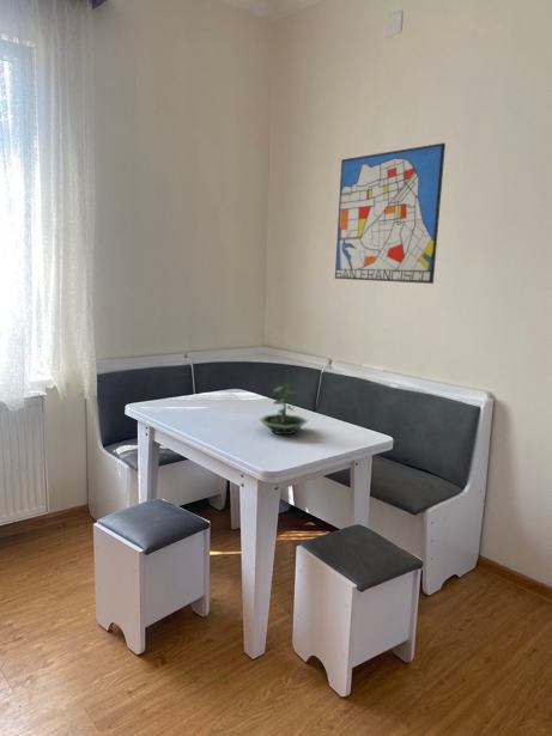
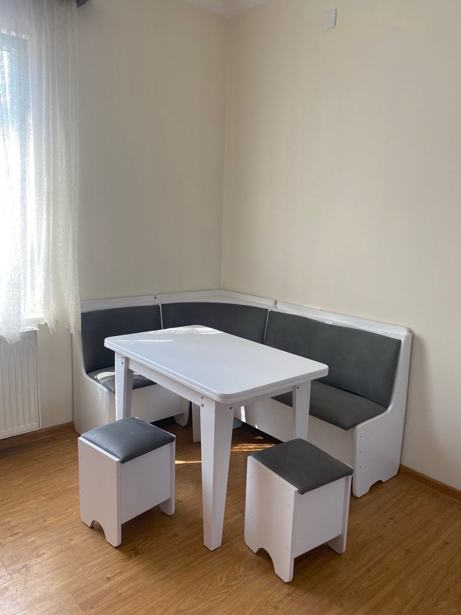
- wall art (384, 217)
- terrarium (285, 395)
